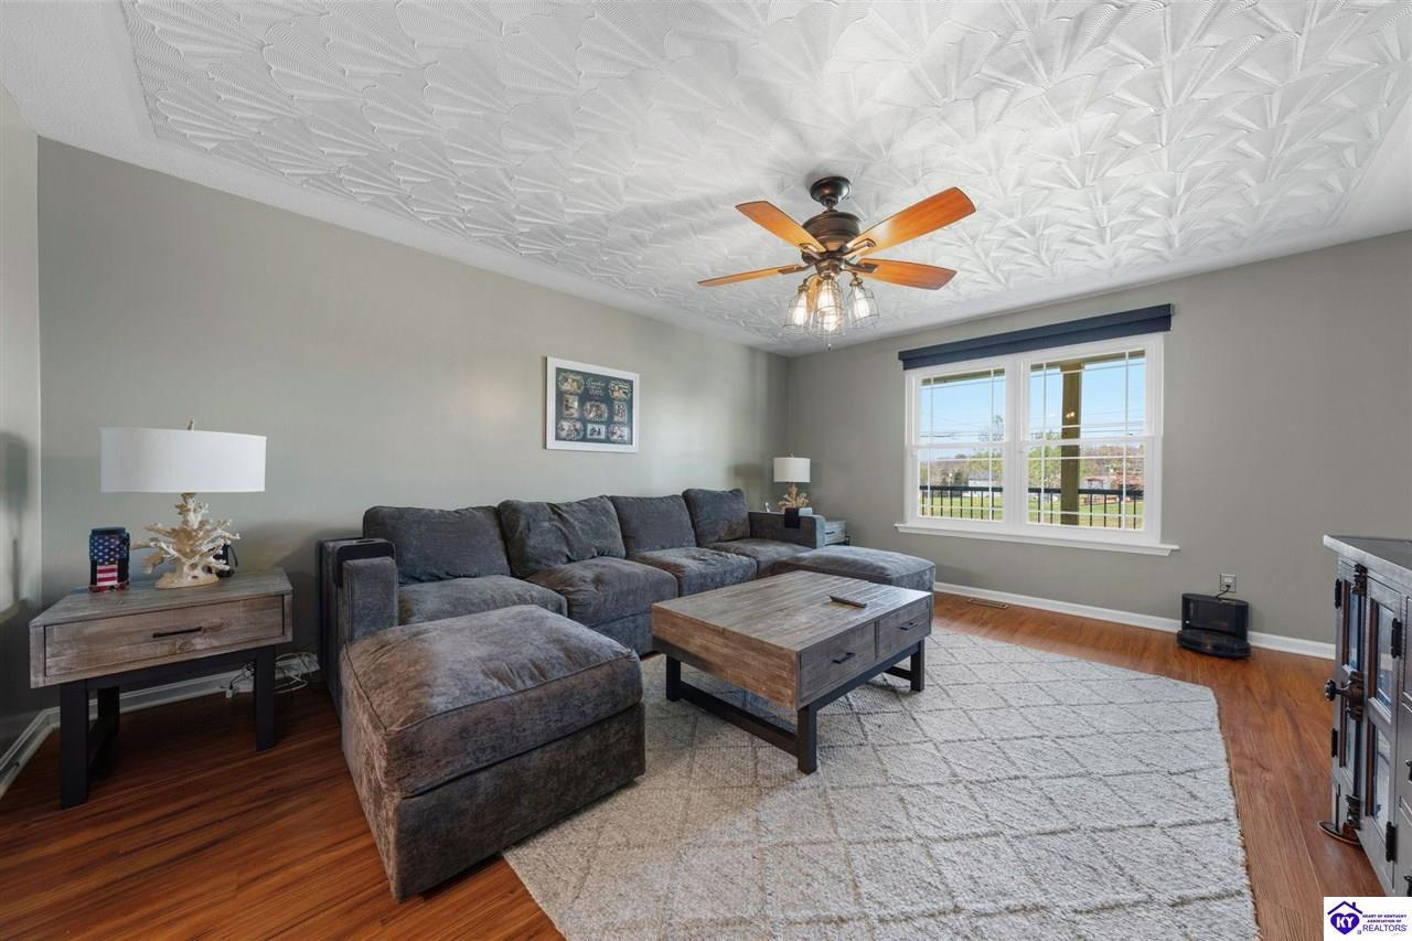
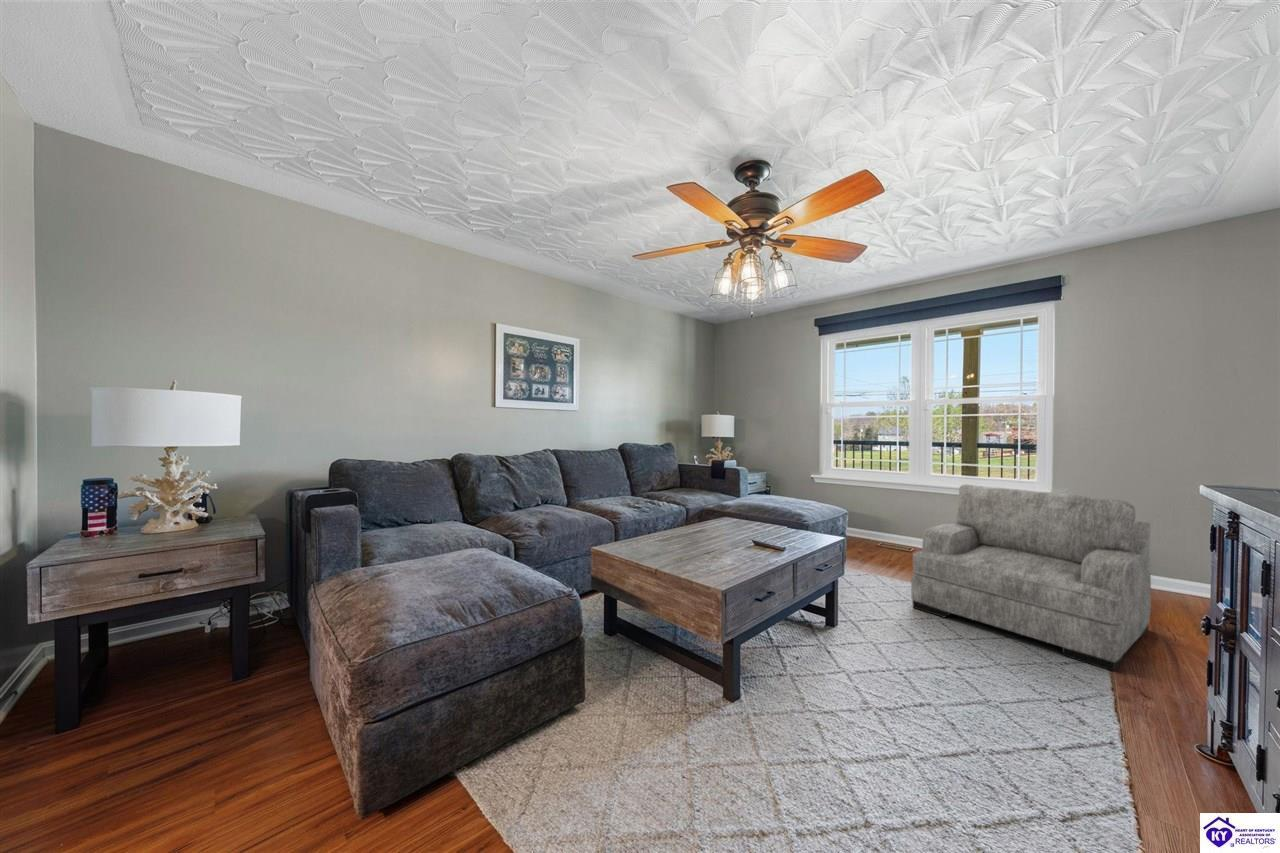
+ armchair (1024, 556)
